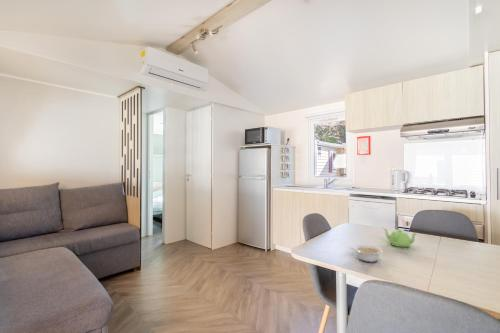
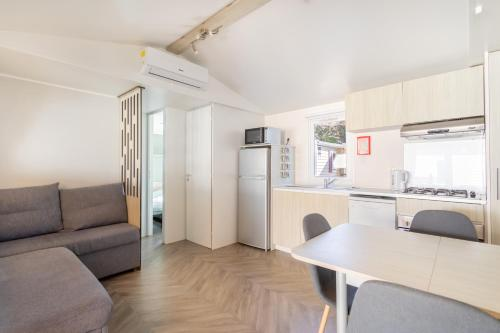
- teapot (399, 237)
- legume (367, 253)
